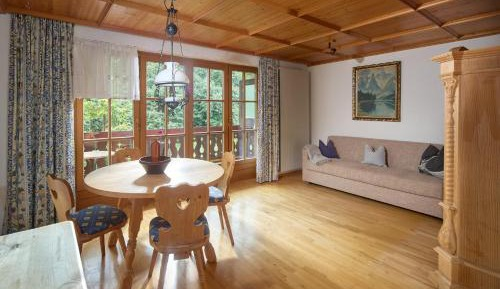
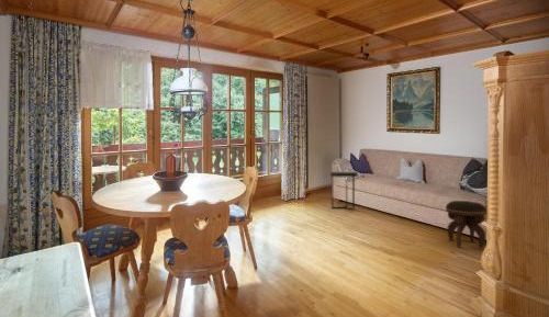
+ side table (346, 190)
+ footstool (466, 223)
